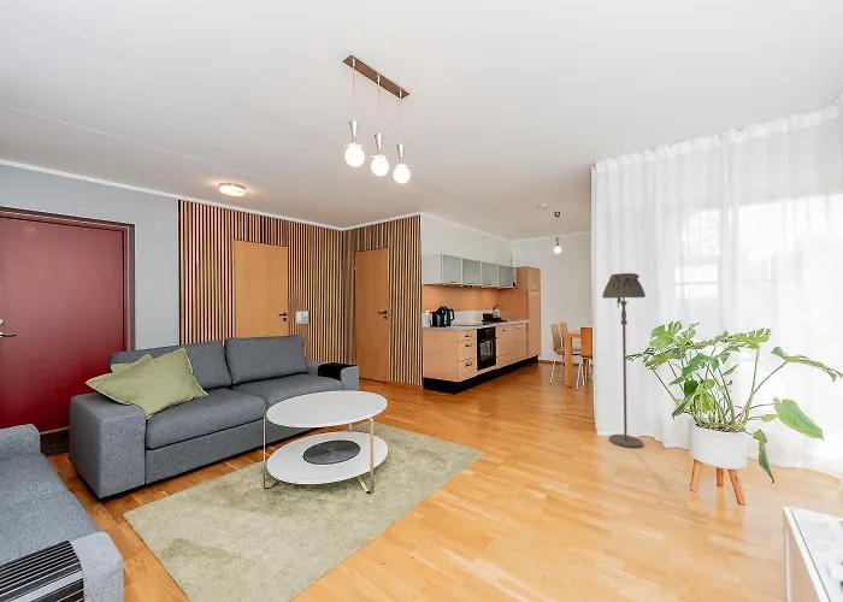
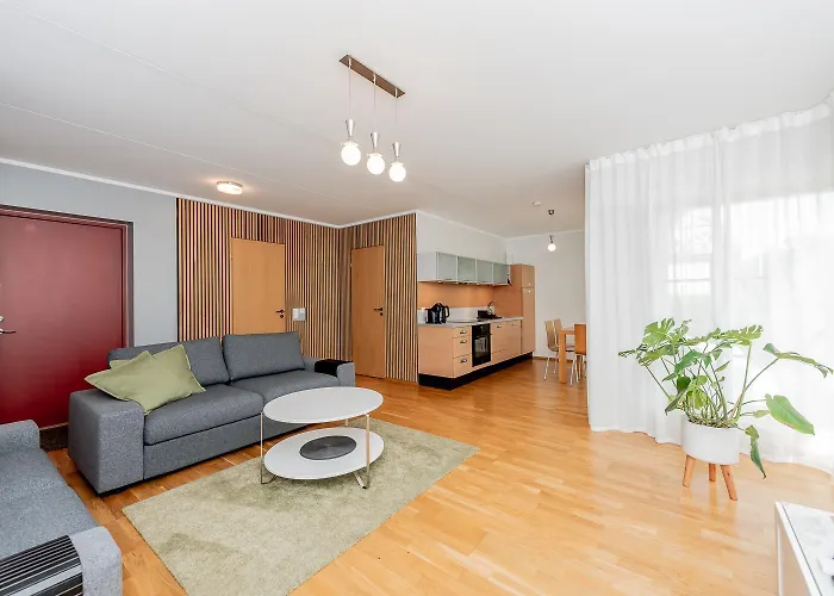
- floor lamp (624, 358)
